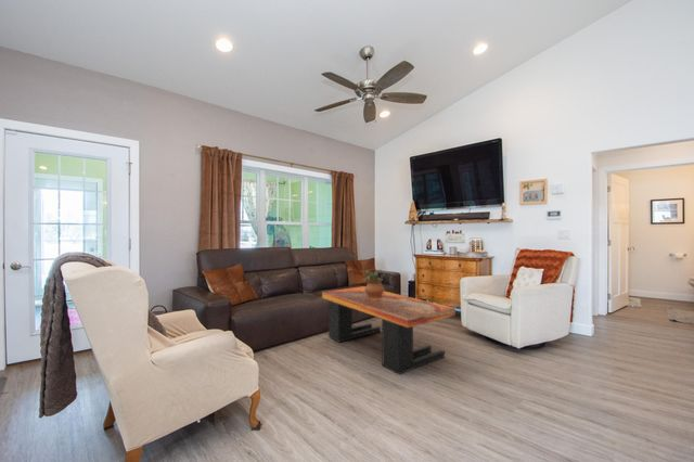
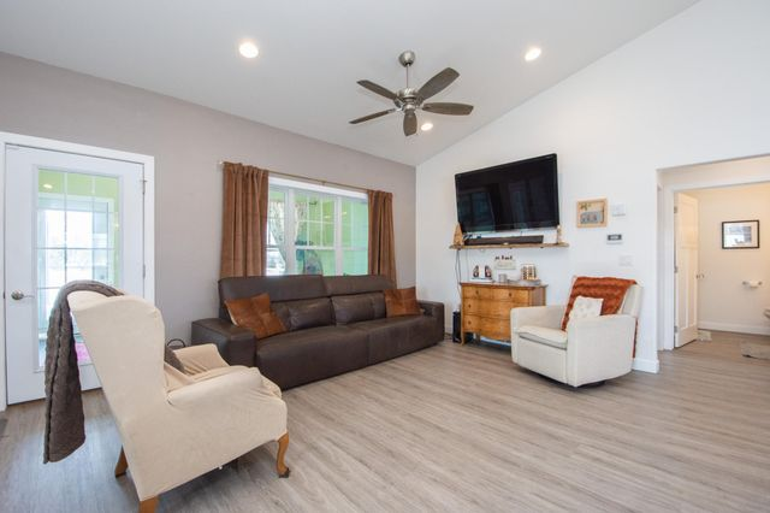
- potted plant (372, 282)
- coffee table (382, 322)
